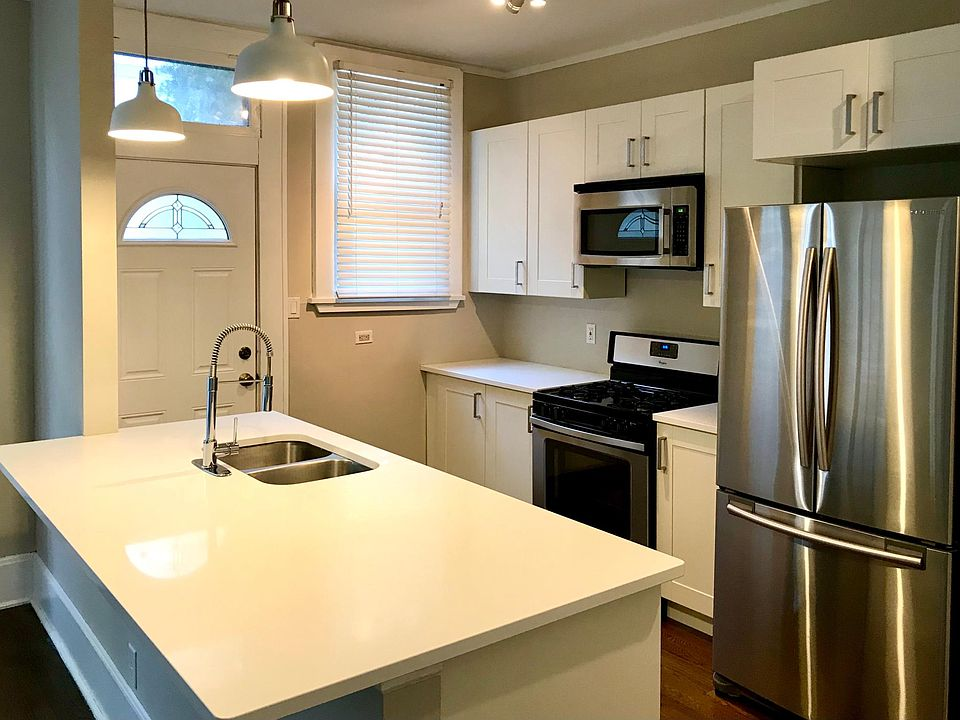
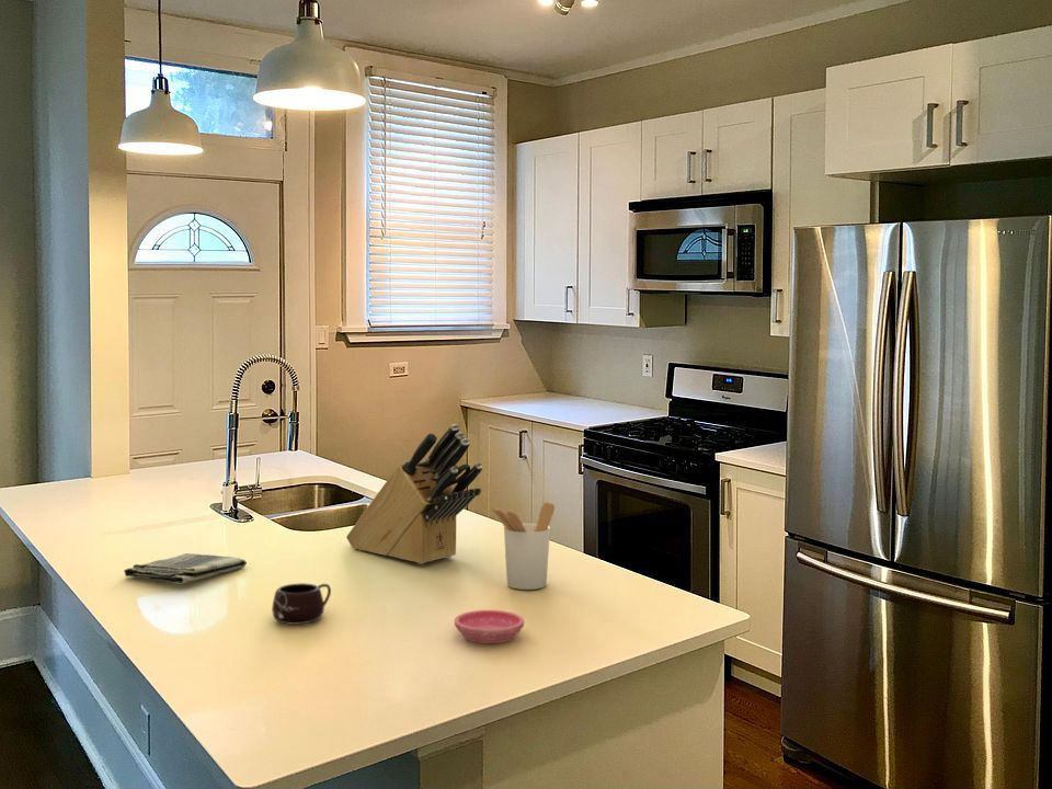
+ mug (304, 602)
+ knife block (413, 489)
+ dish towel (185, 564)
+ saucer (489, 627)
+ utensil holder (519, 544)
